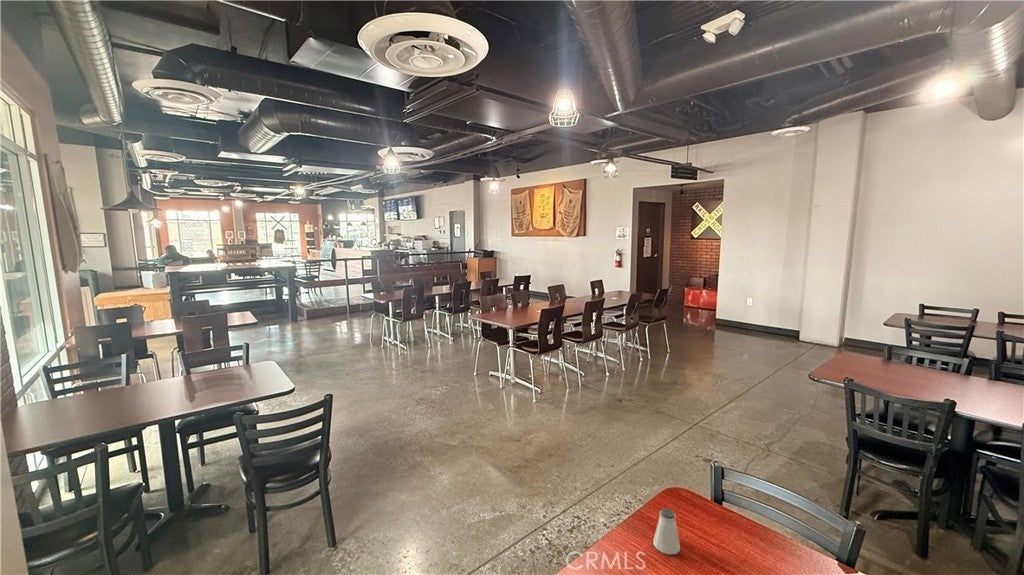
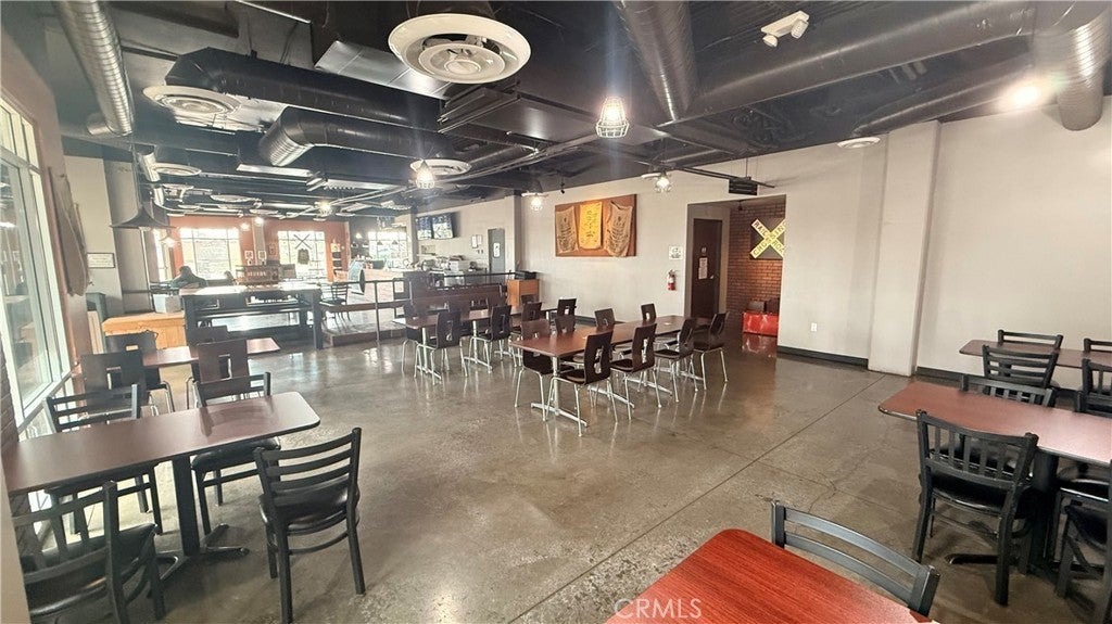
- saltshaker (667, 528)
